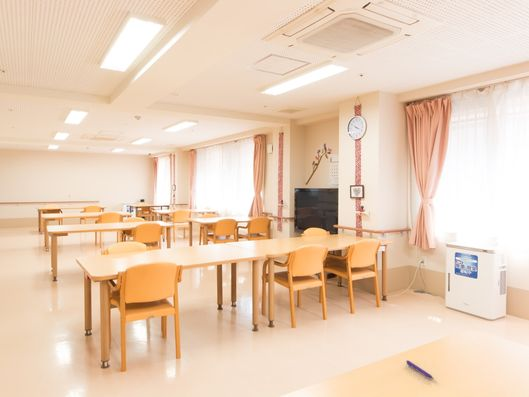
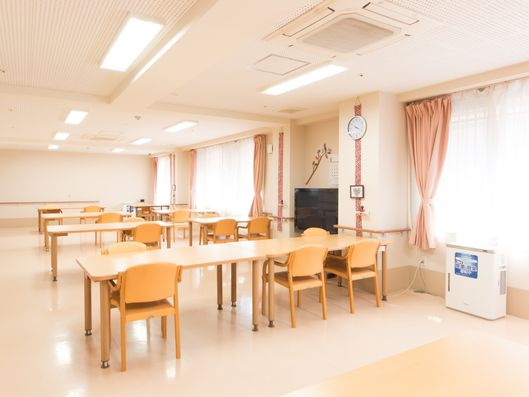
- pen (419, 369)
